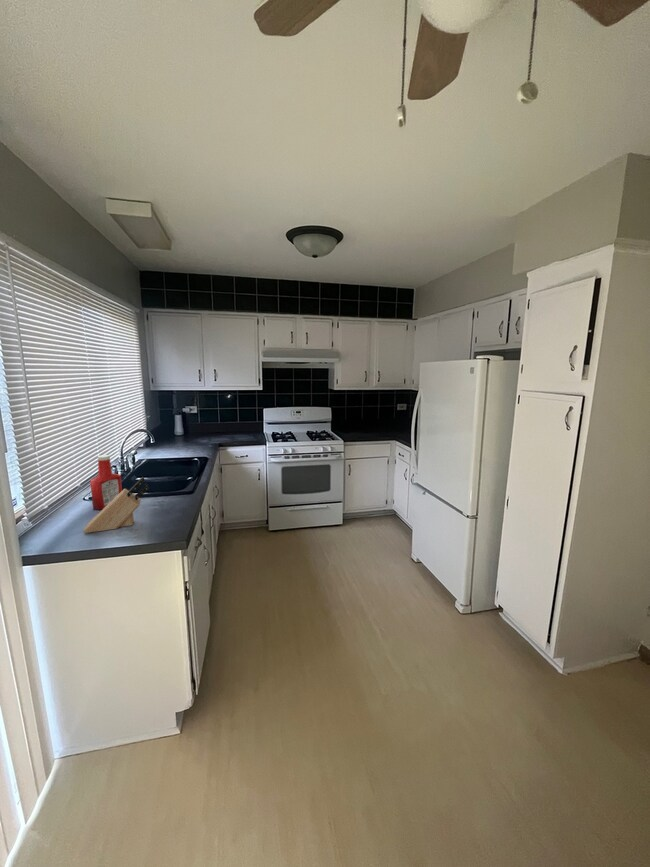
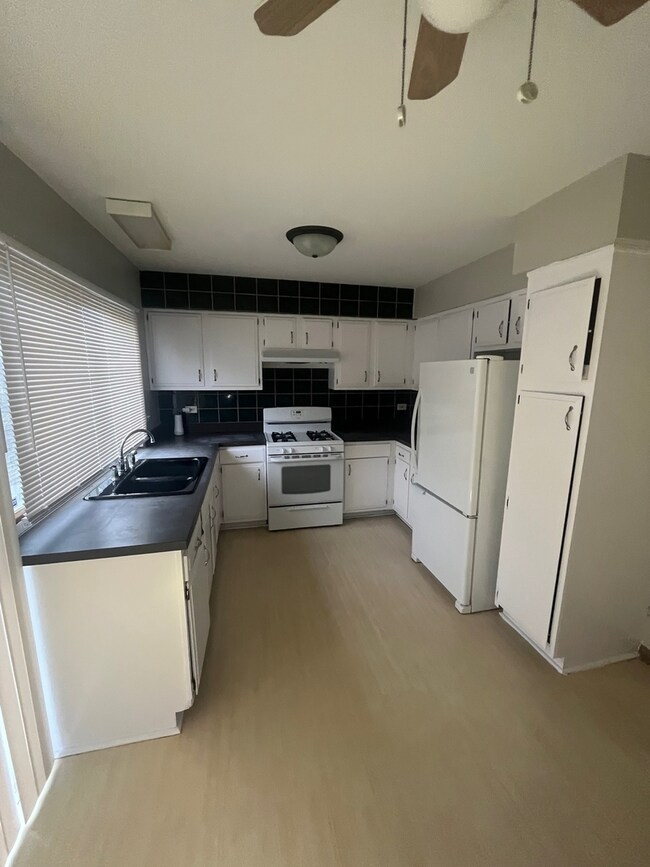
- soap bottle (106, 480)
- knife block (117, 502)
